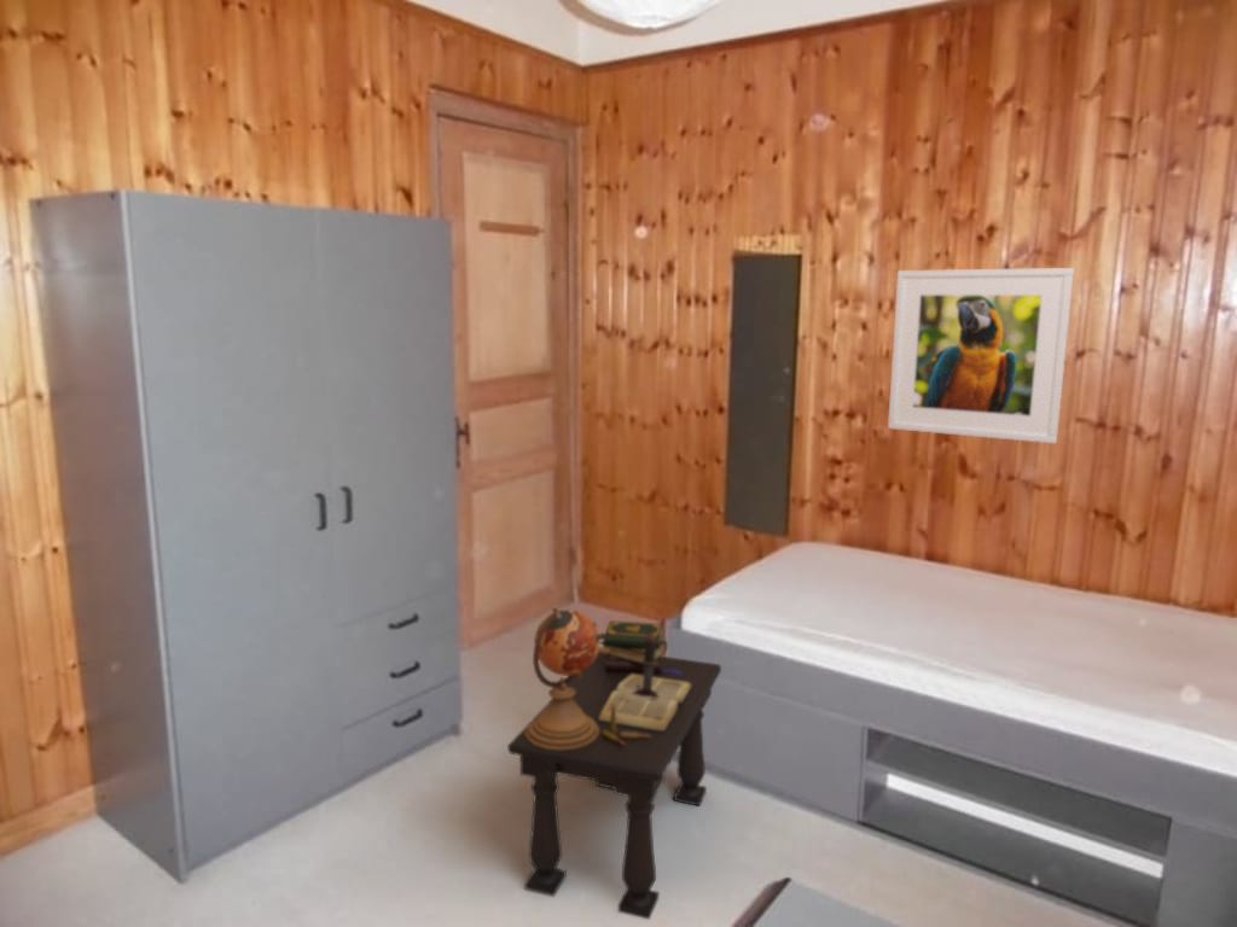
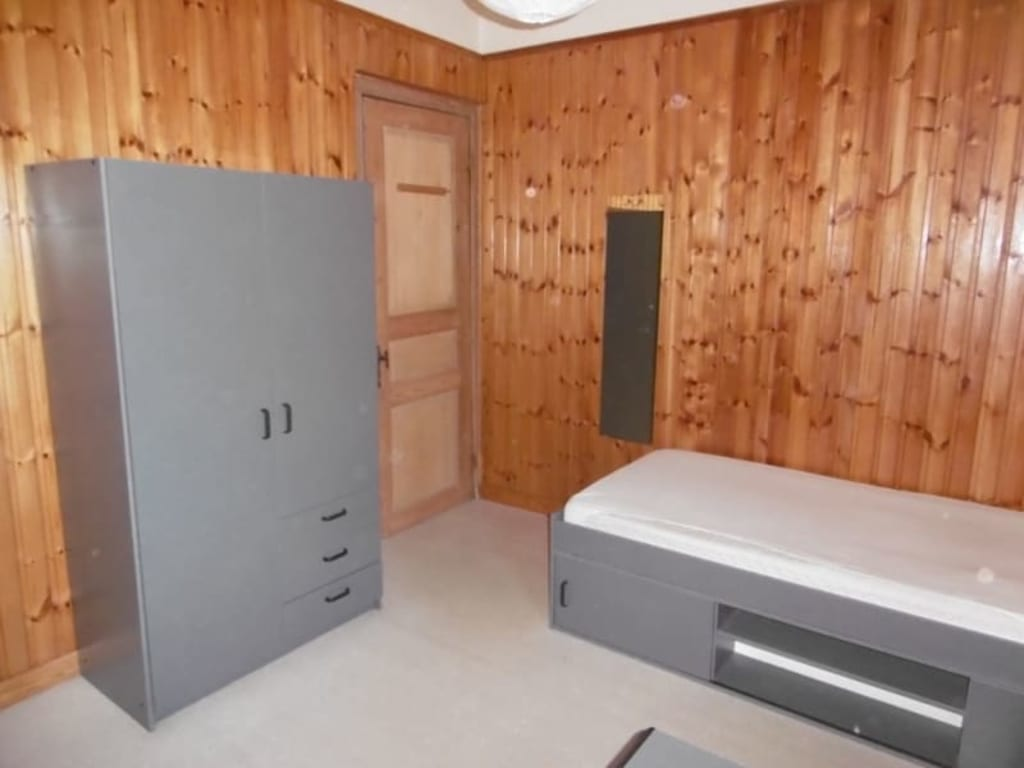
- side table (625, 711)
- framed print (974, 354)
